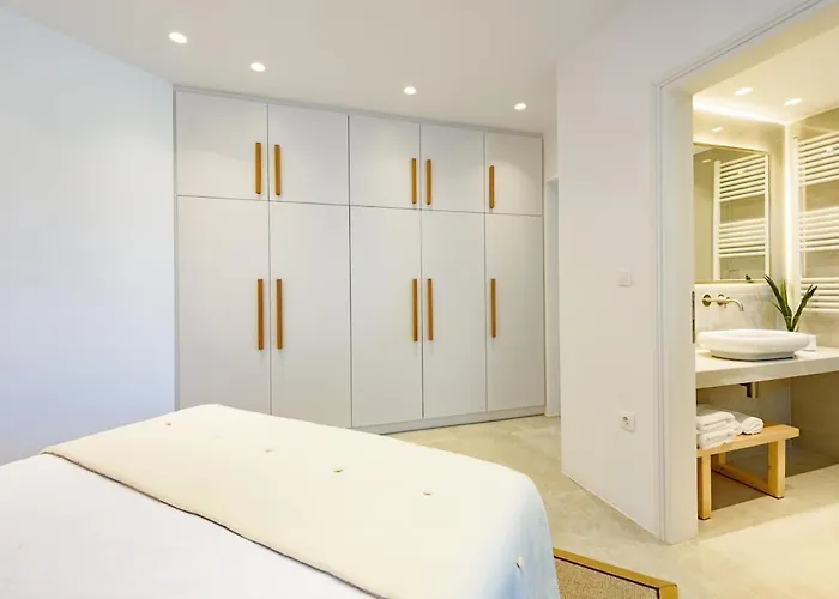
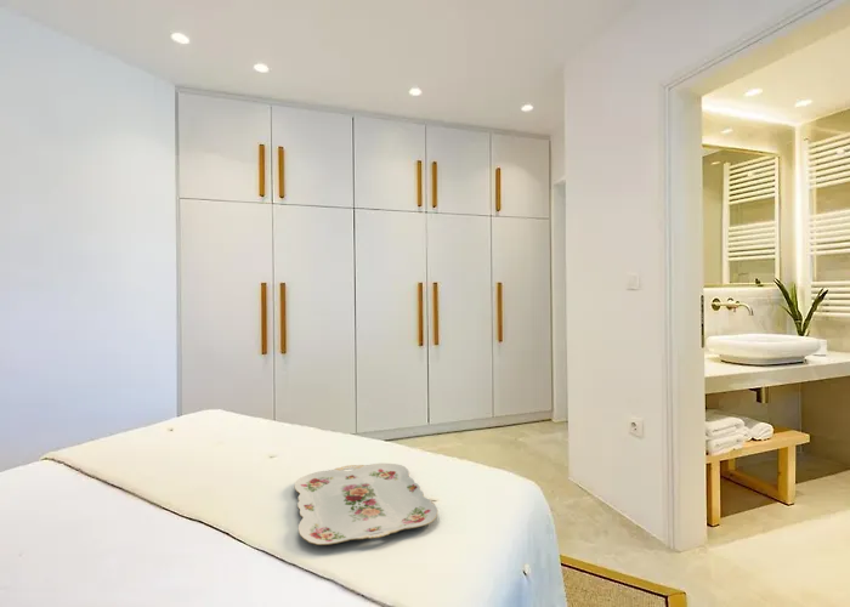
+ serving tray (361, 497)
